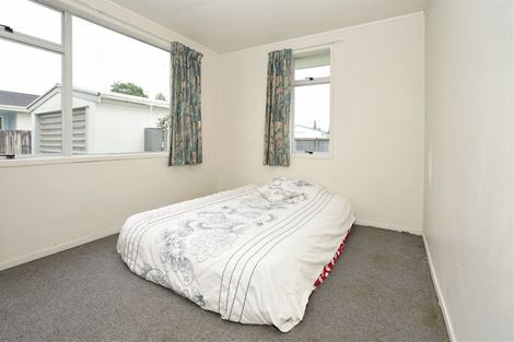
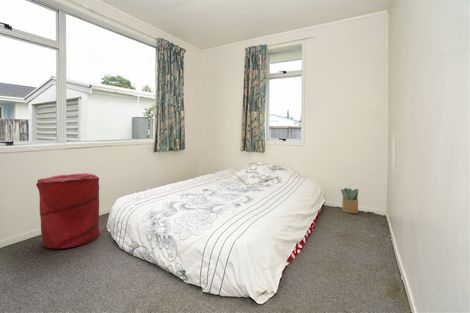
+ potted plant (349, 199)
+ laundry hamper (70, 207)
